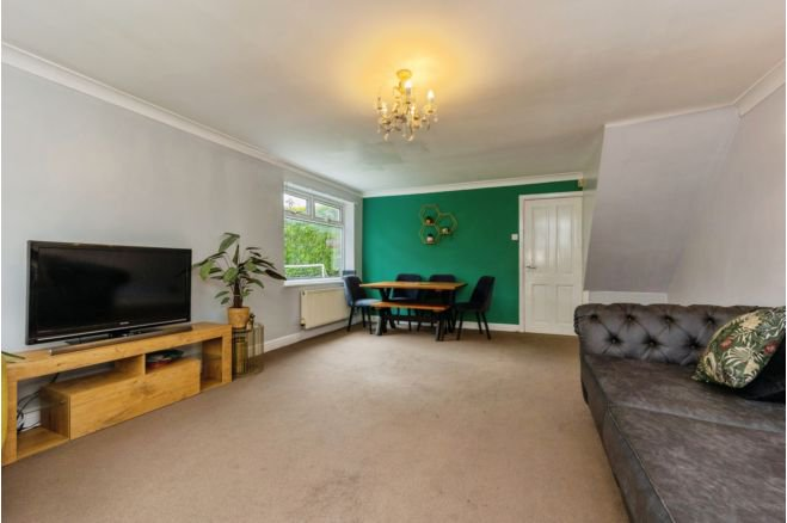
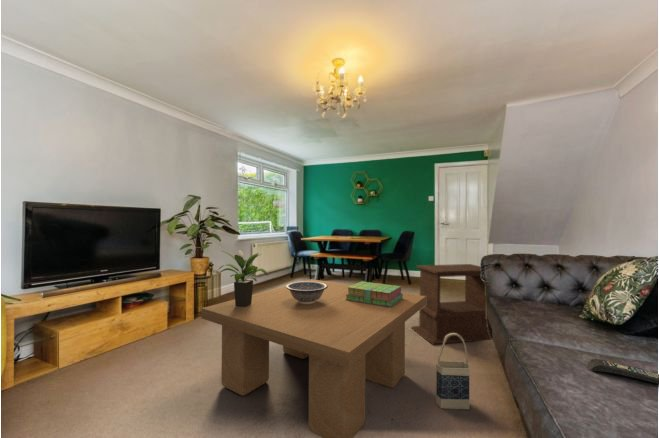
+ potted plant (244, 277)
+ side table (453, 302)
+ decorative bowl (306, 293)
+ remote control (626, 371)
+ coffee table (322, 338)
+ stack of books (374, 292)
+ bag (452, 368)
